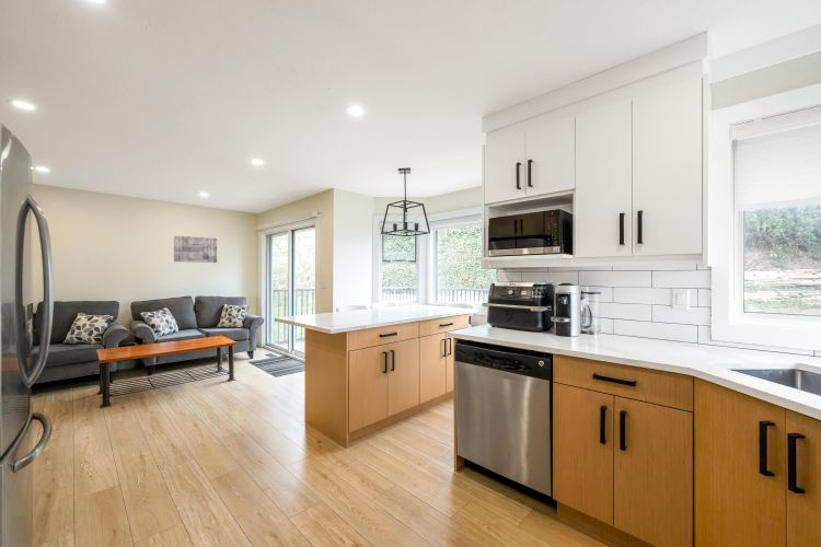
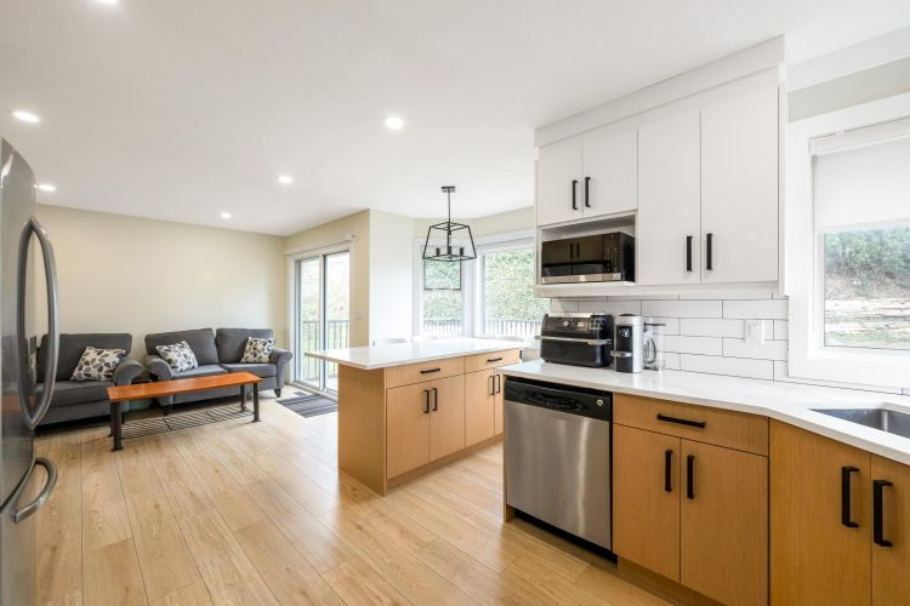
- wall art (196, 249)
